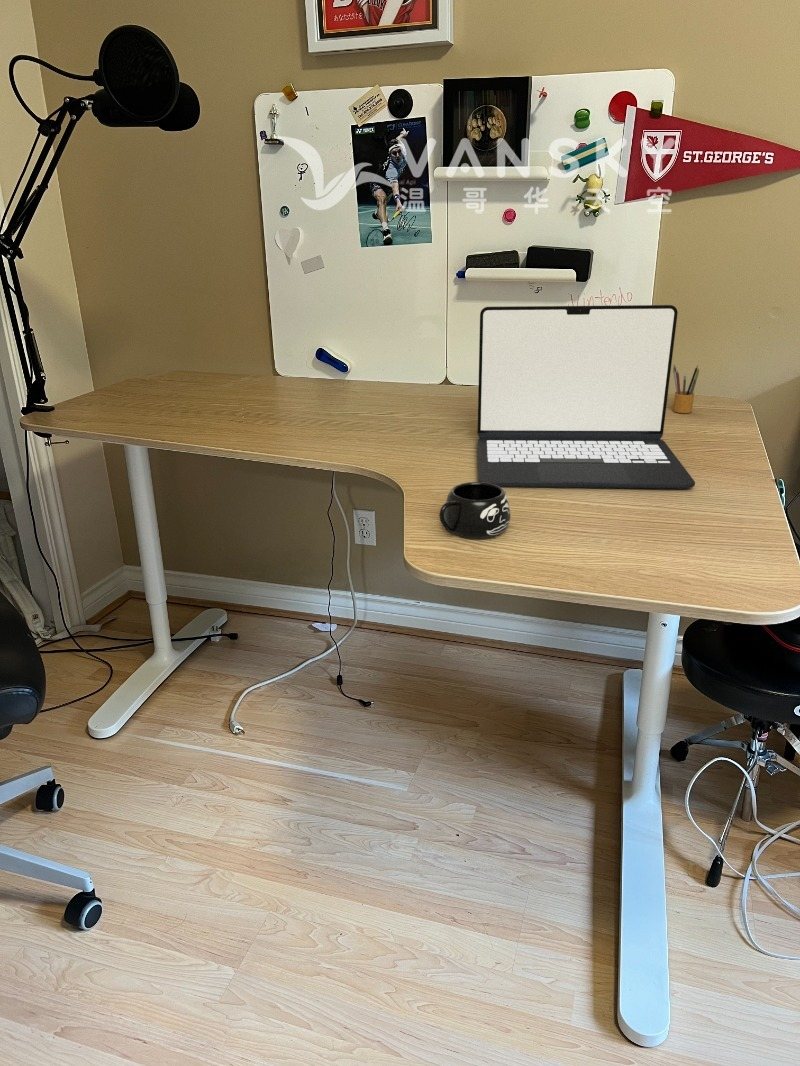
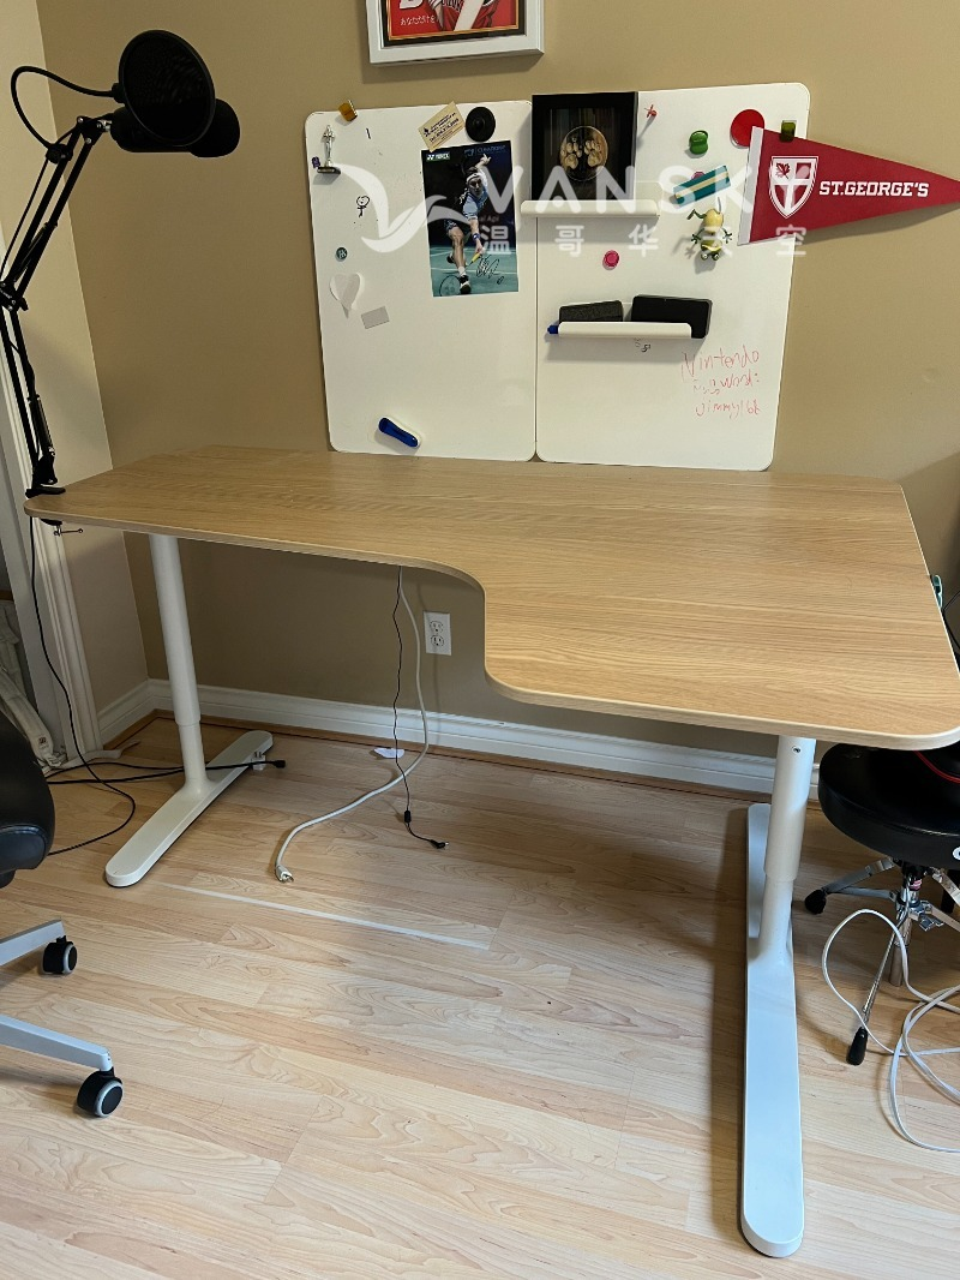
- pencil box (684, 388)
- laptop (581, 393)
- mug (470, 512)
